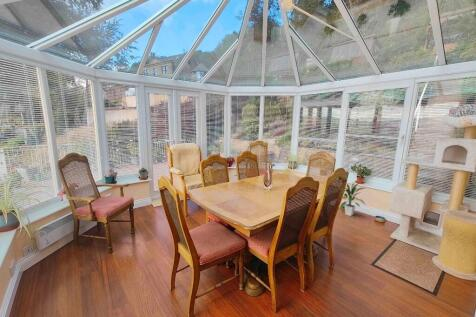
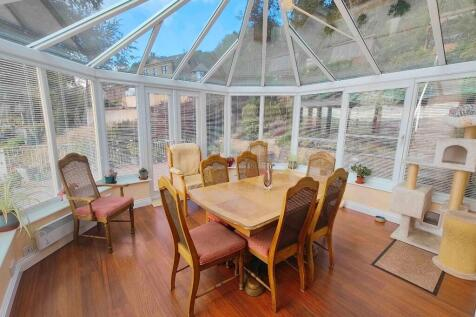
- indoor plant (349, 197)
